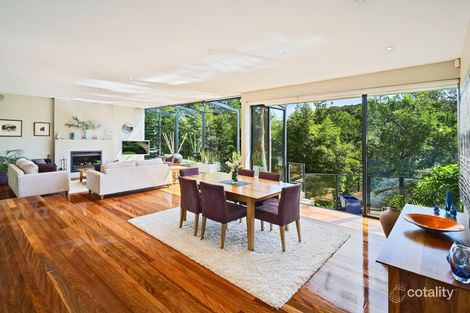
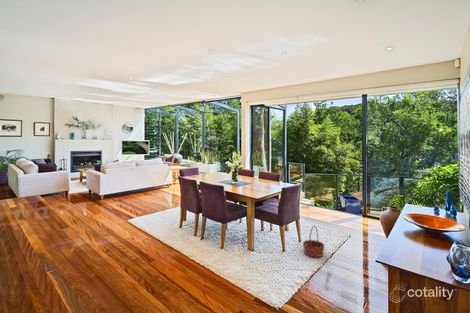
+ basket (313, 240)
